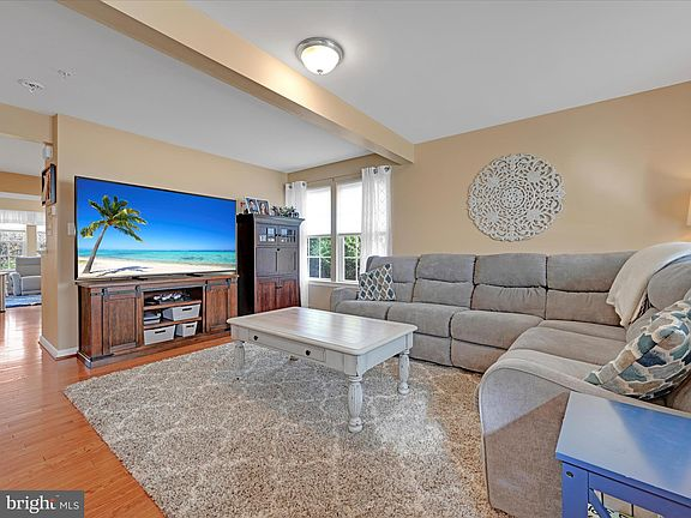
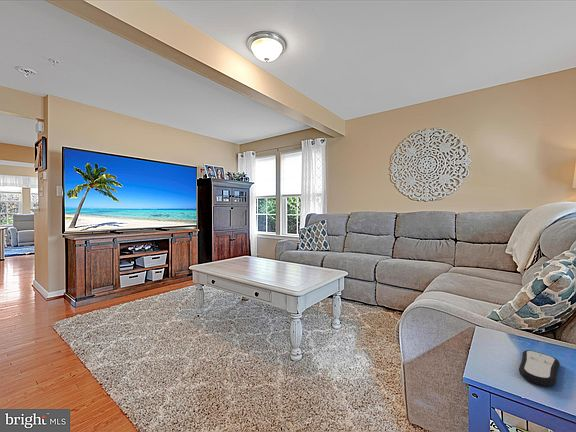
+ remote control (538, 366)
